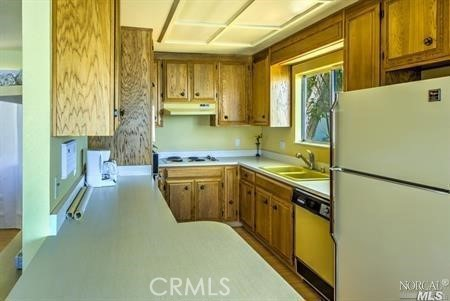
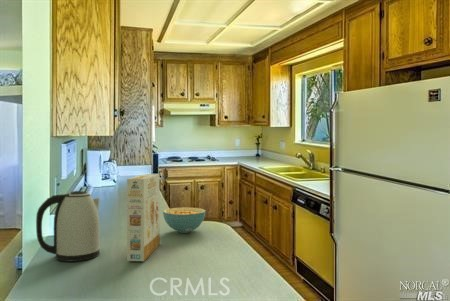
+ cereal bowl (184, 221)
+ kettle (69, 224)
+ cereal box (144, 214)
